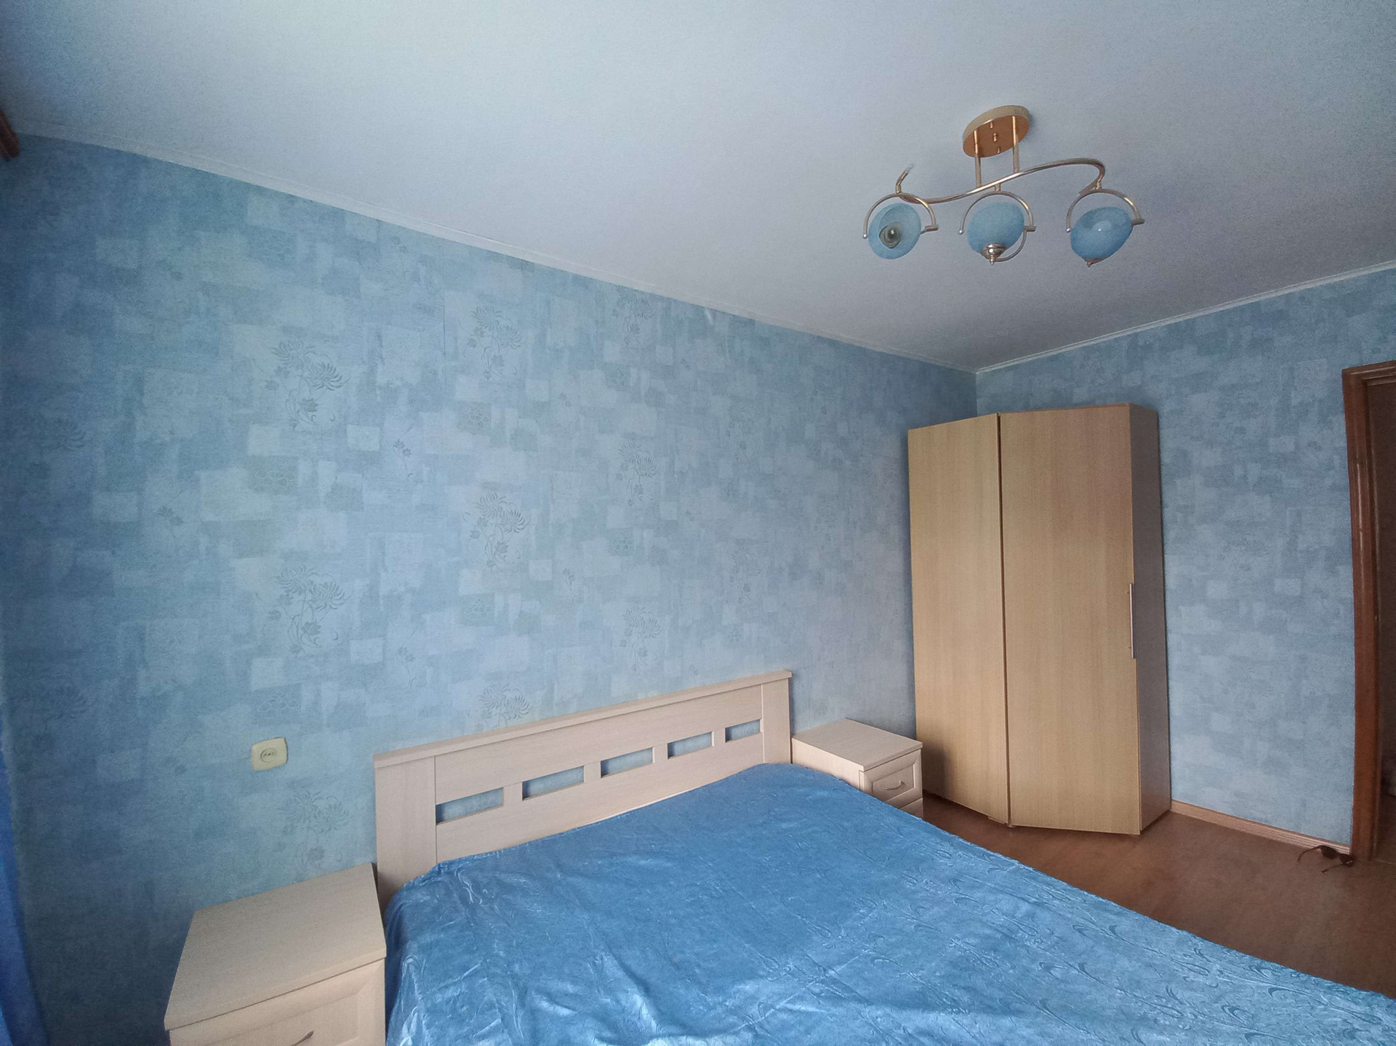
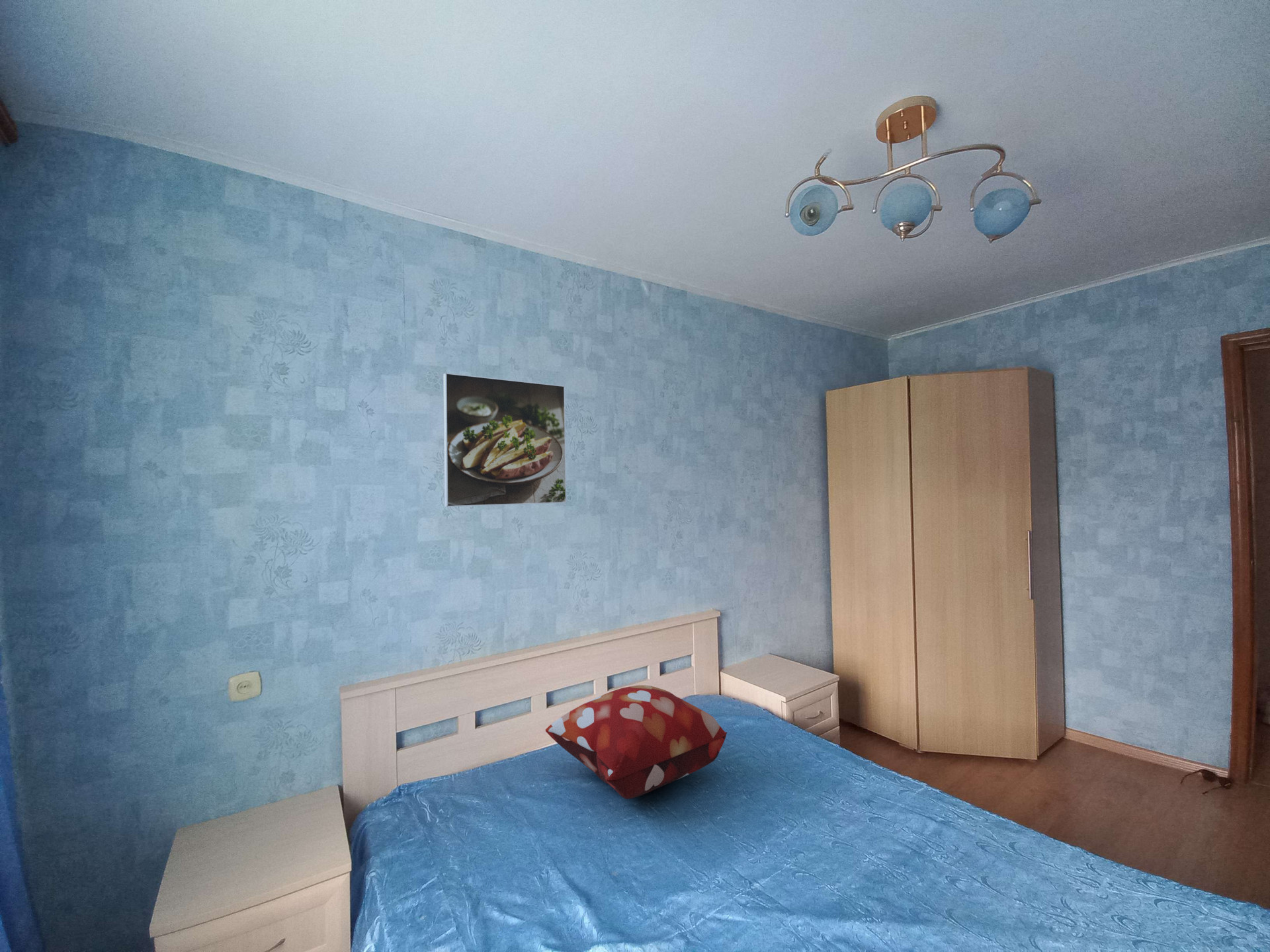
+ decorative pillow (636, 732)
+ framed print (508, 442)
